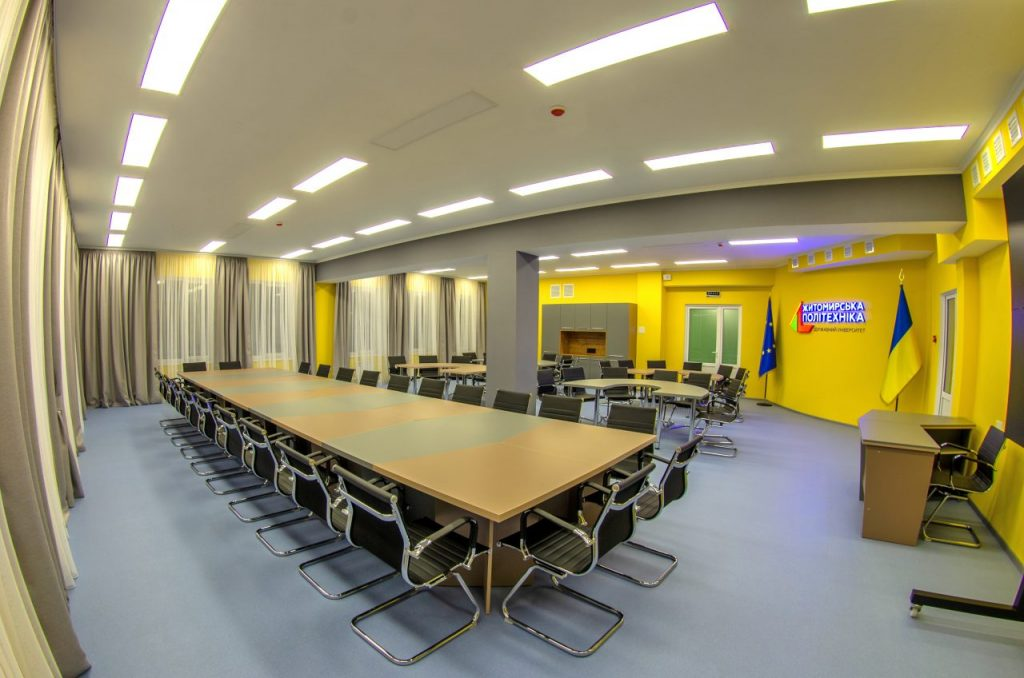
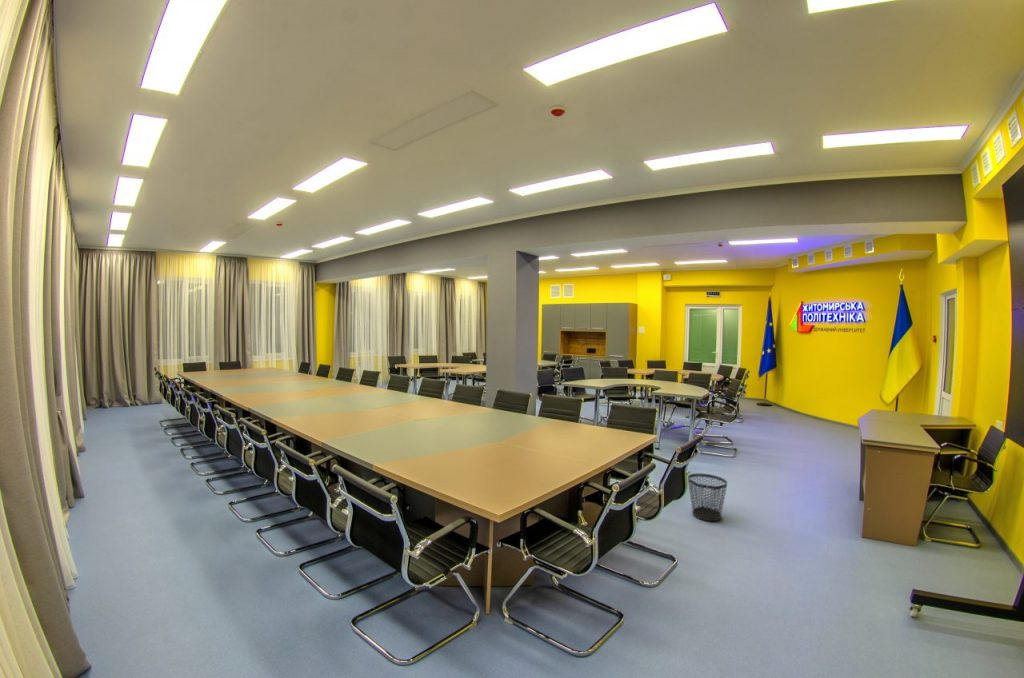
+ wastebasket (706, 497)
